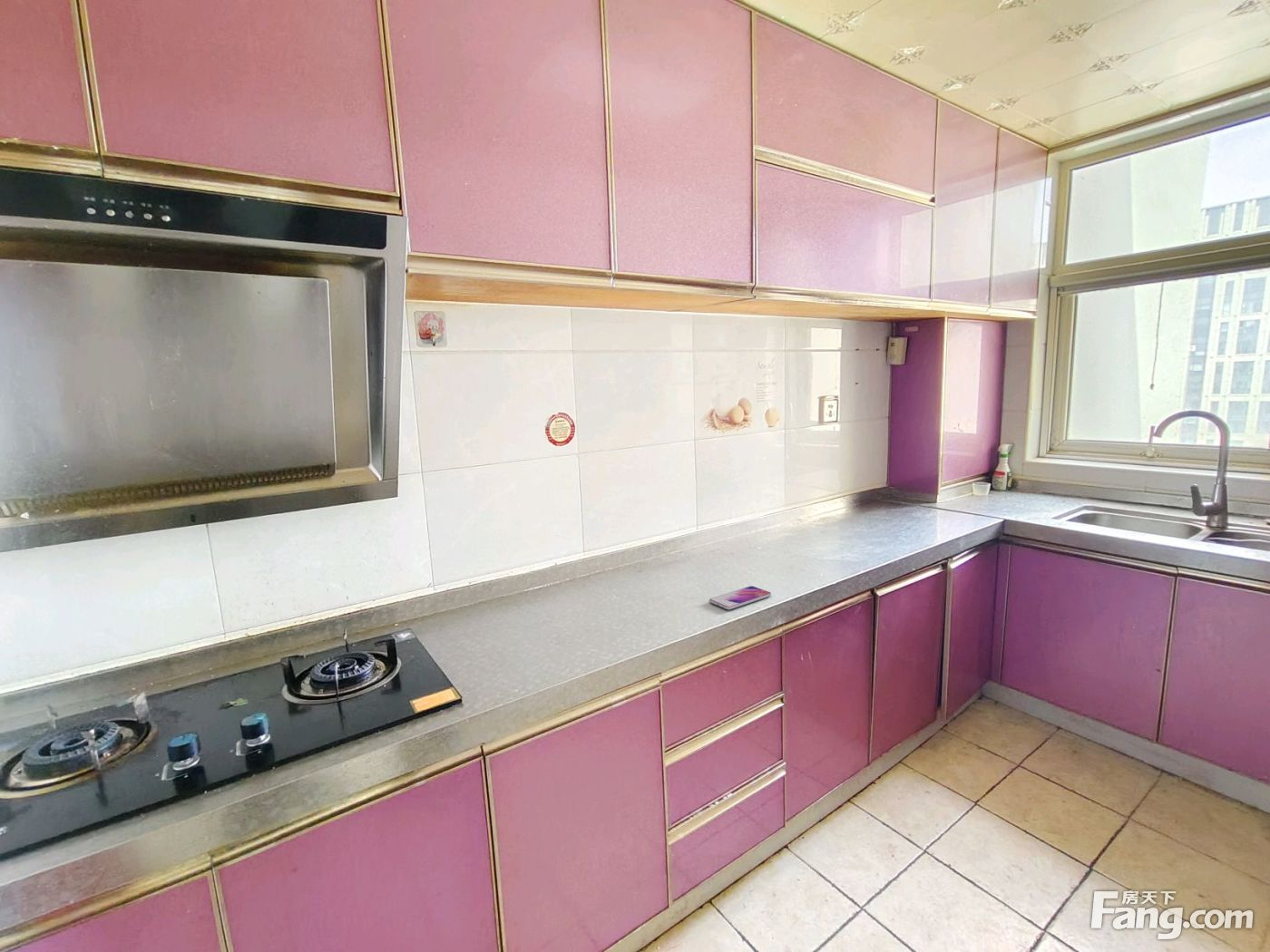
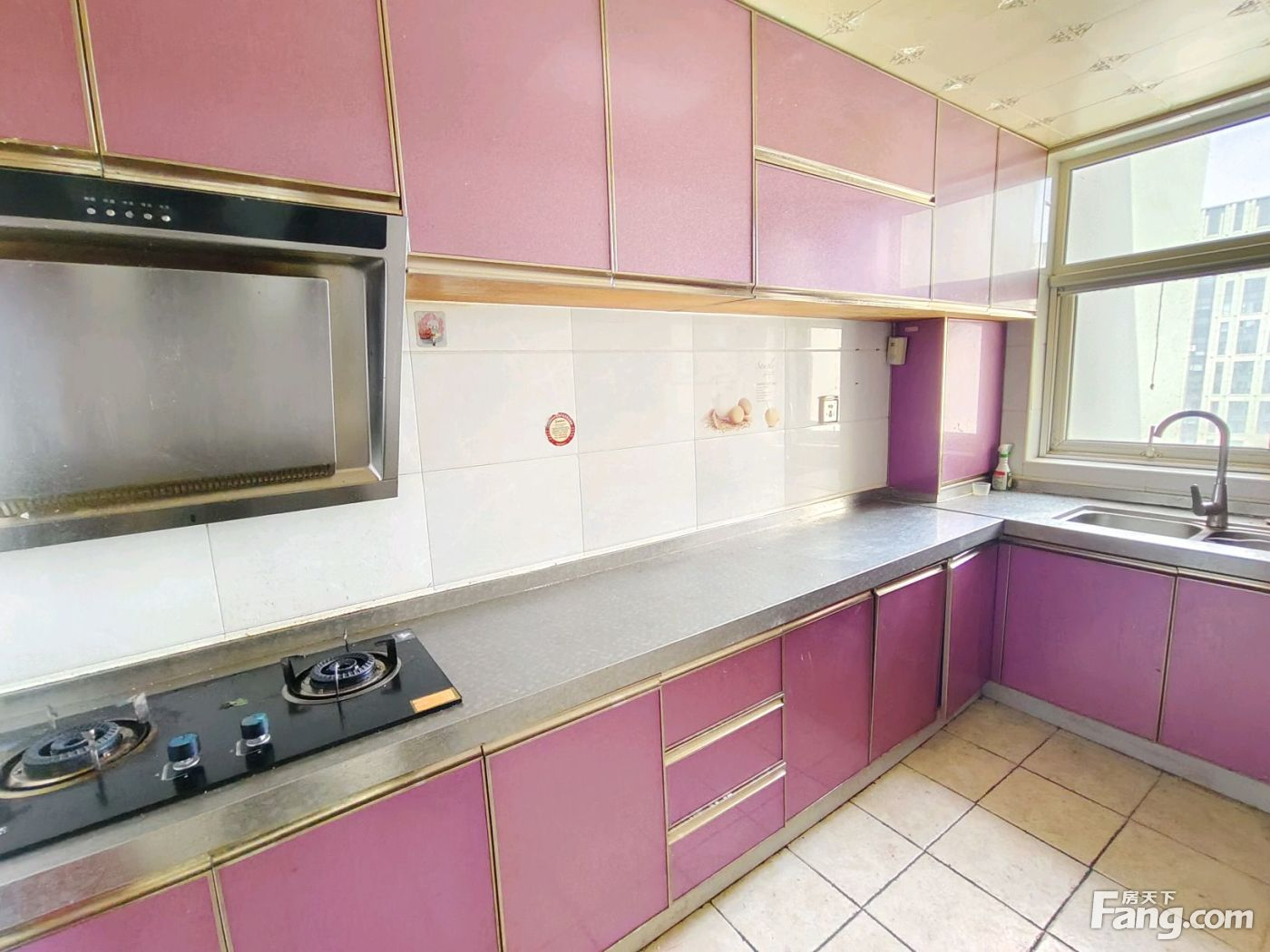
- smartphone (740, 597)
